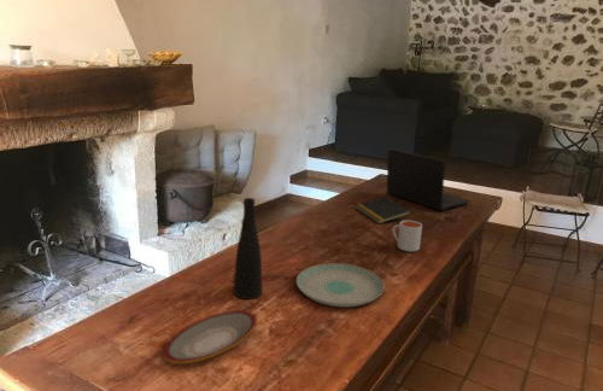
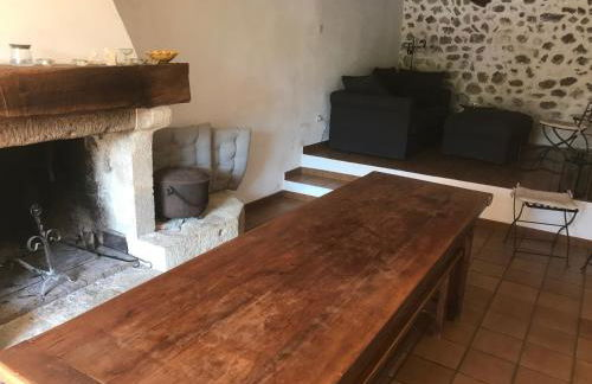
- mug (405, 234)
- plate (212, 338)
- vase (247, 246)
- laptop (428, 175)
- notepad (381, 209)
- plate (339, 285)
